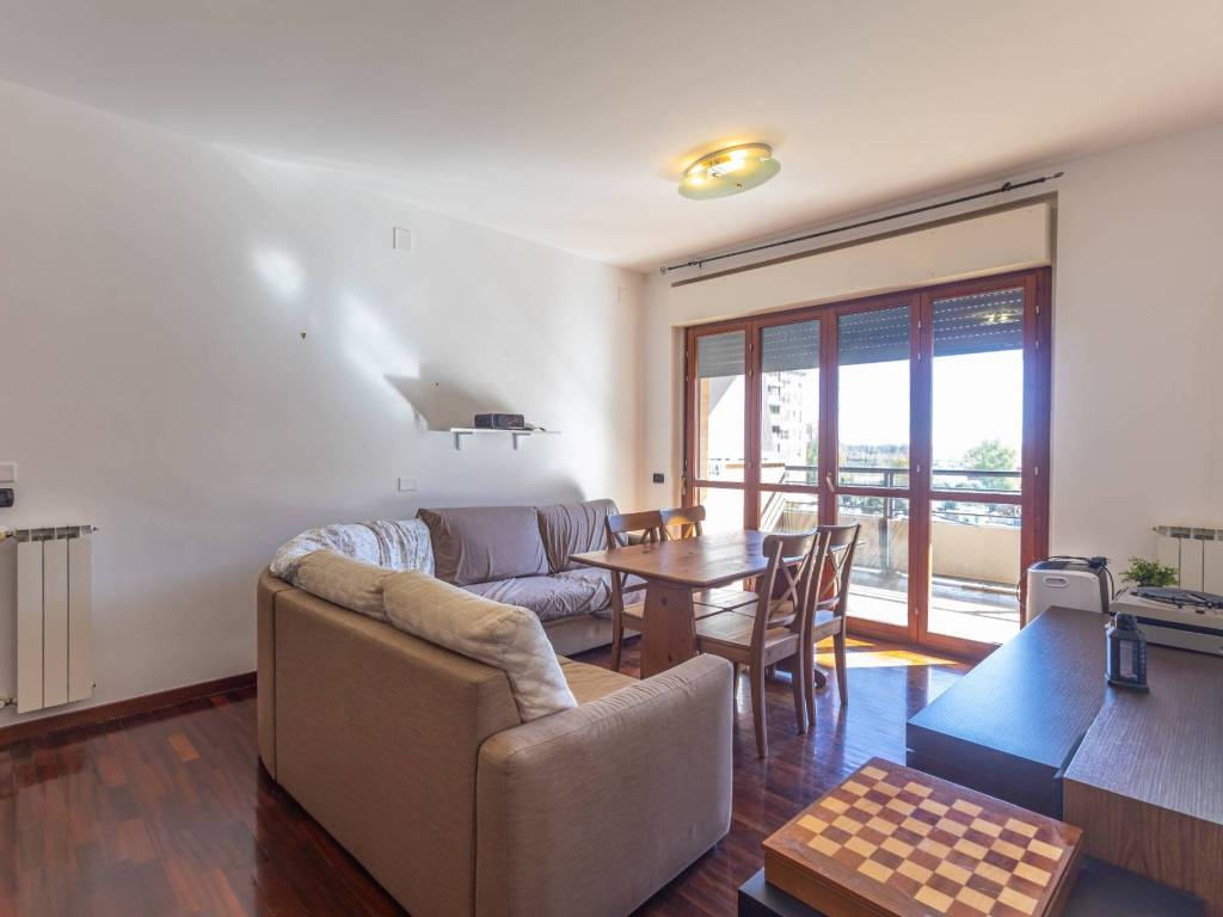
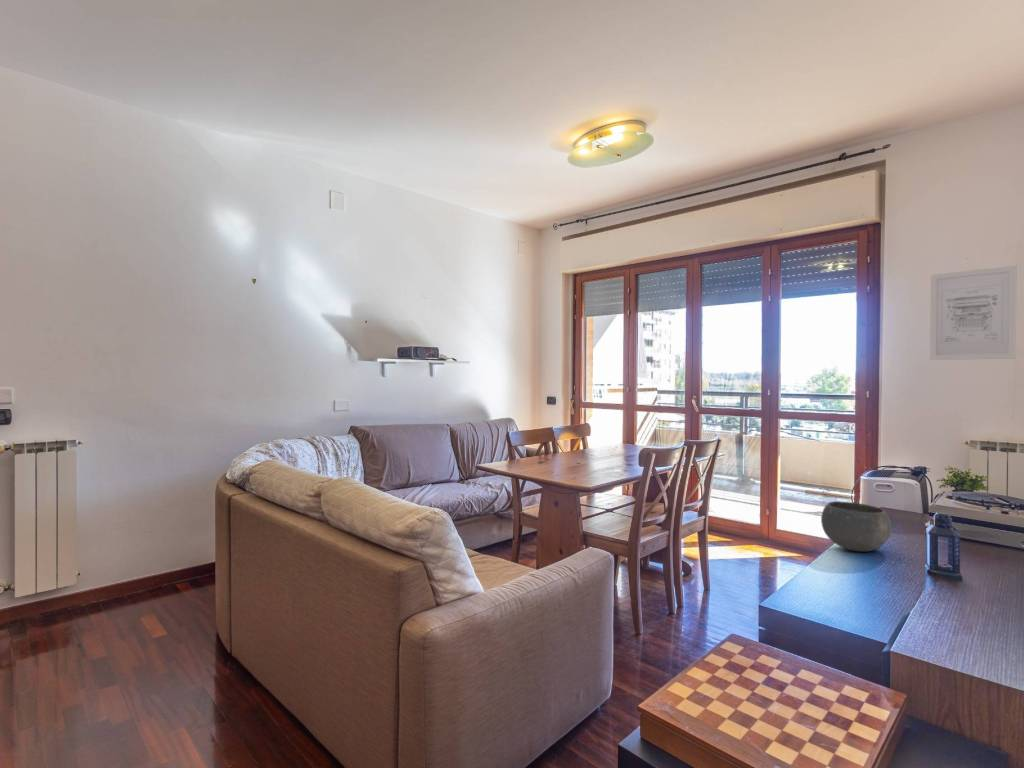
+ bowl (854, 527)
+ wall art (971, 315)
